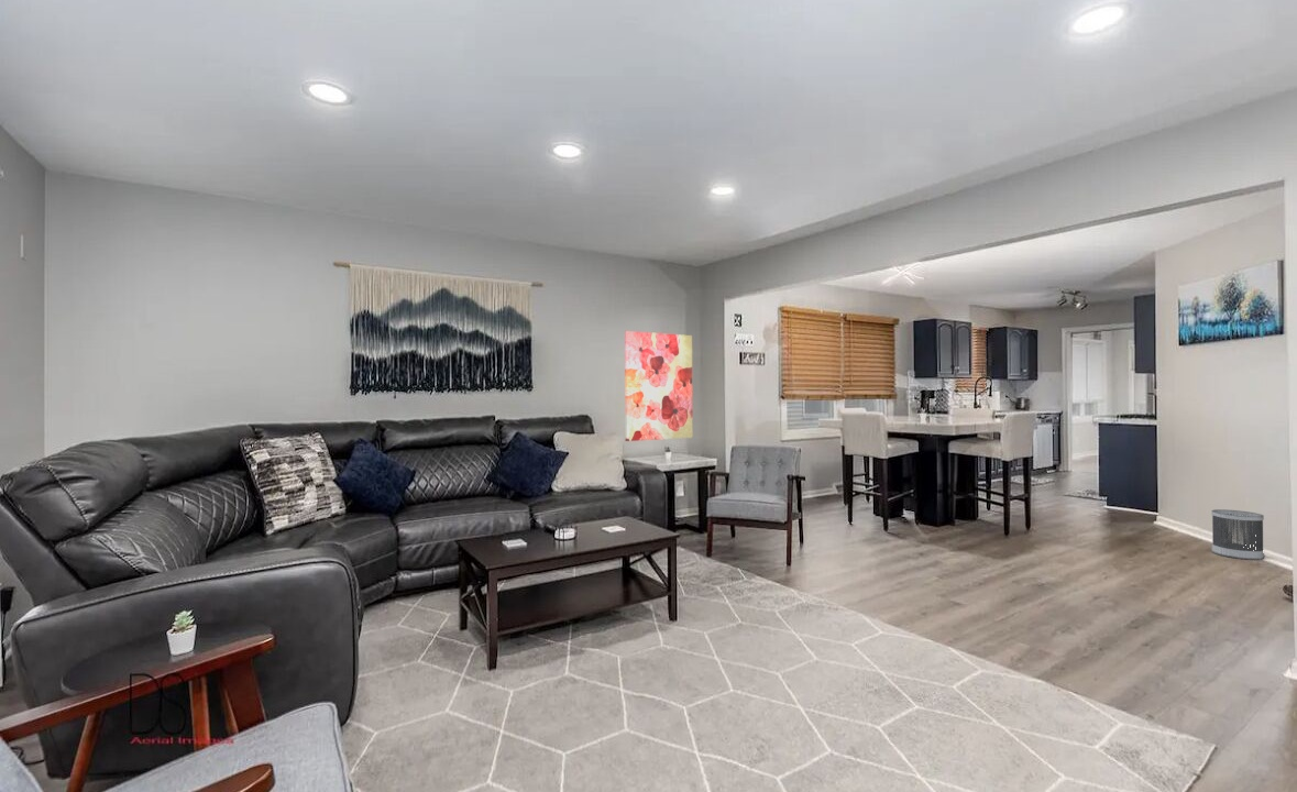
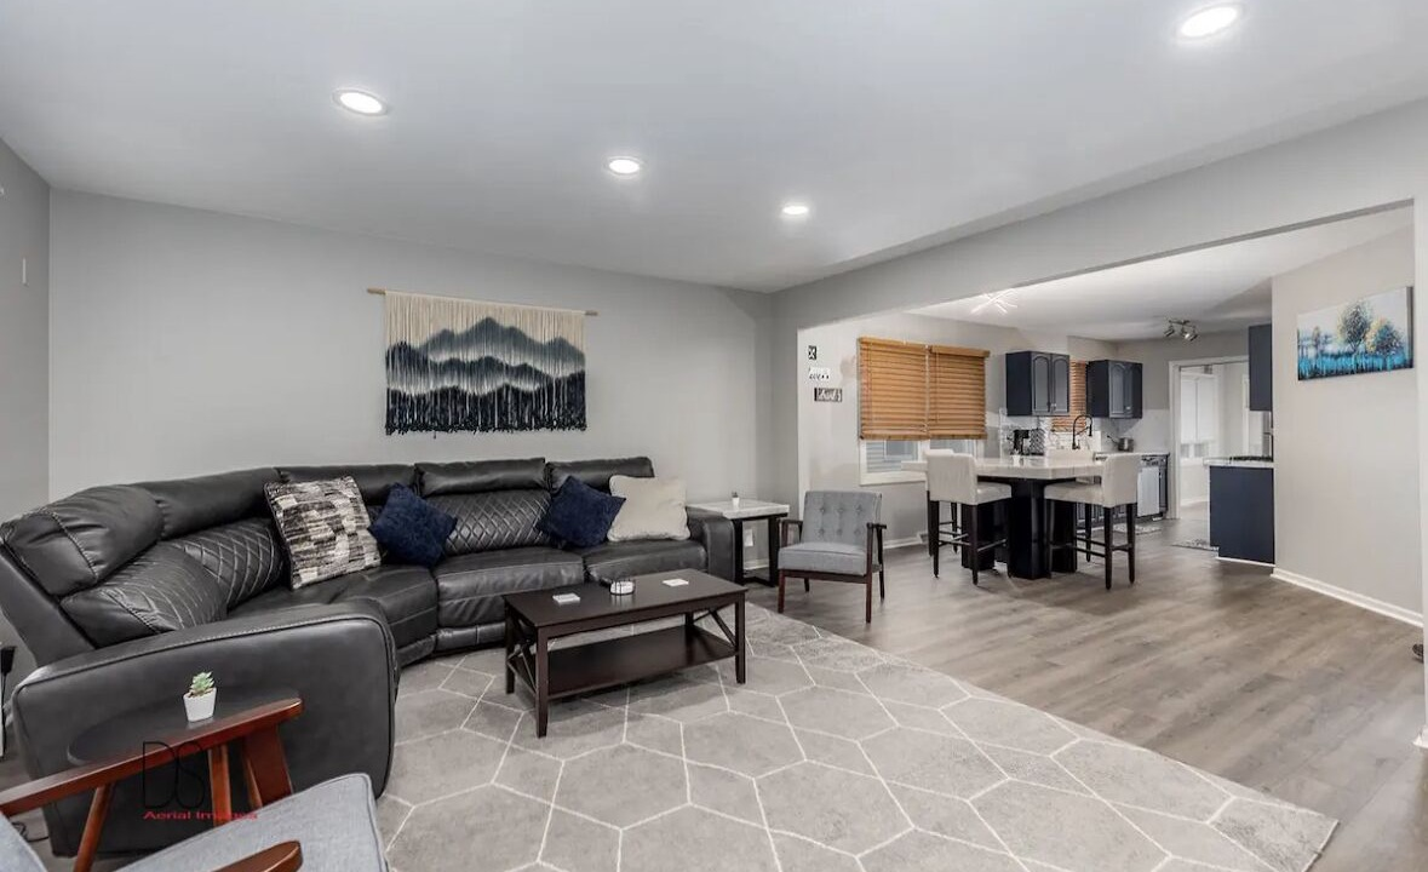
- wall art (659, 386)
- wastebasket (1236, 534)
